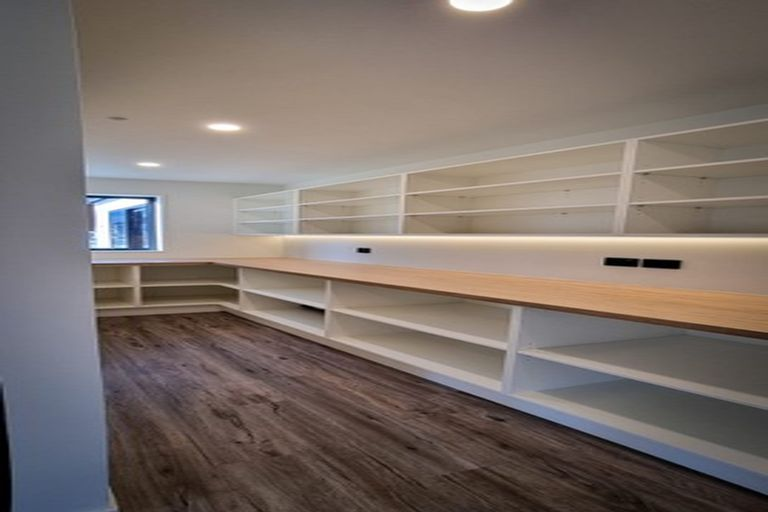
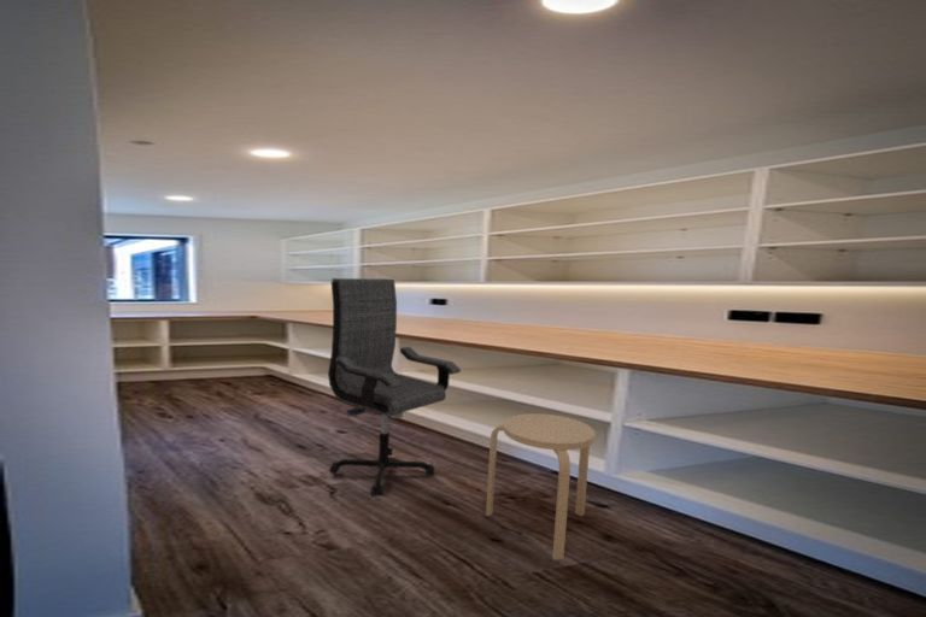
+ office chair (389, 380)
+ stool (558, 476)
